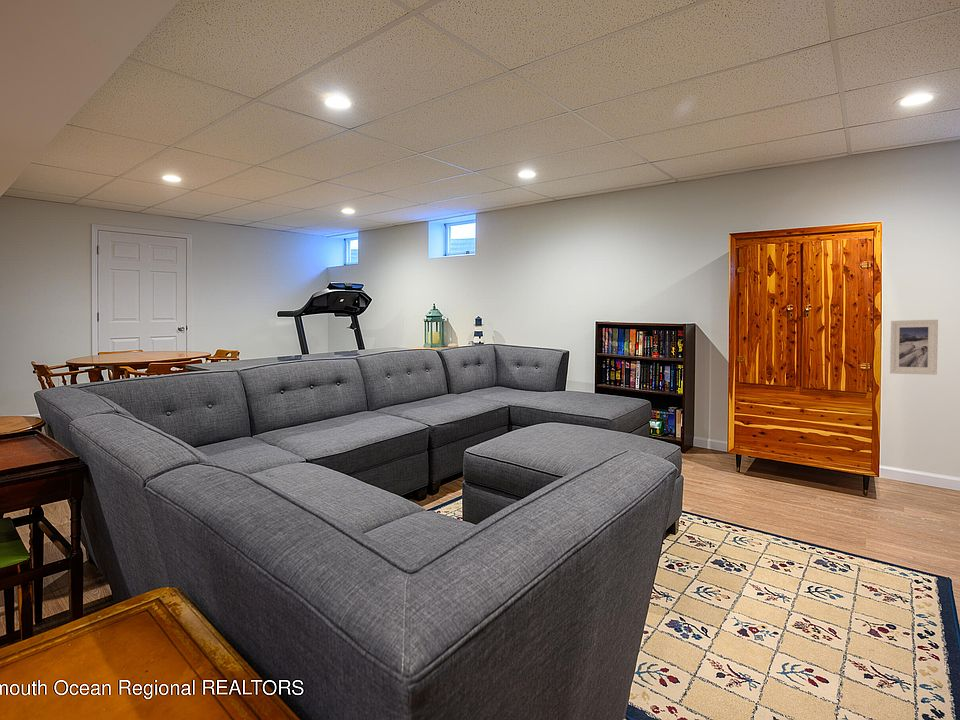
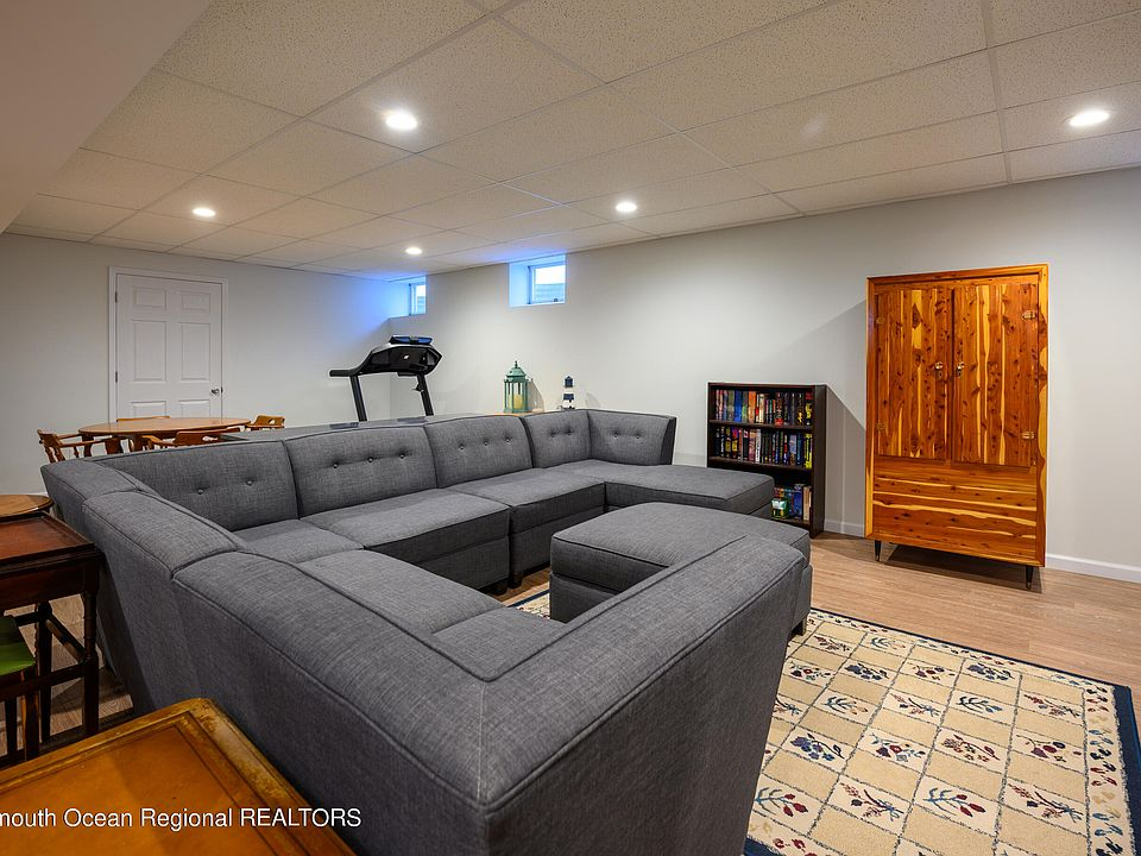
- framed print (913, 347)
